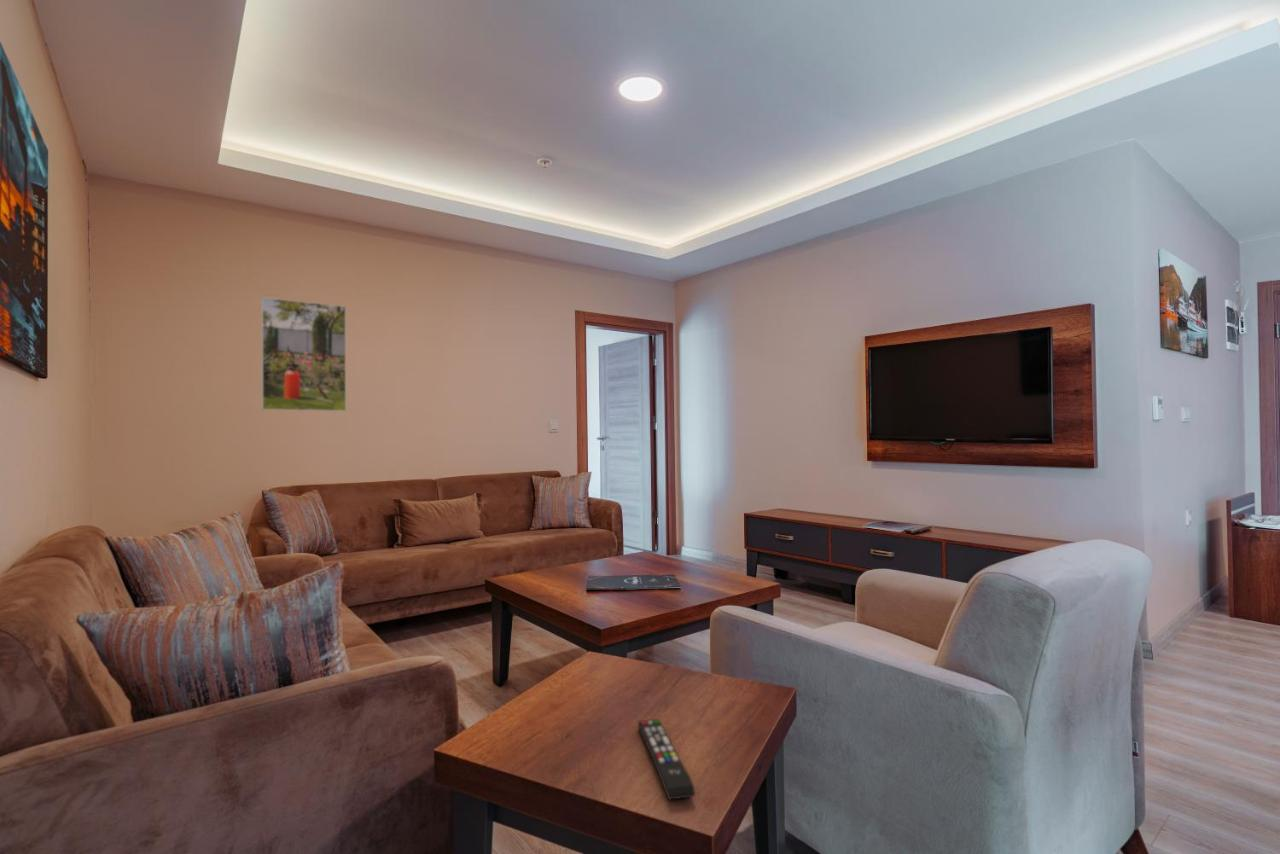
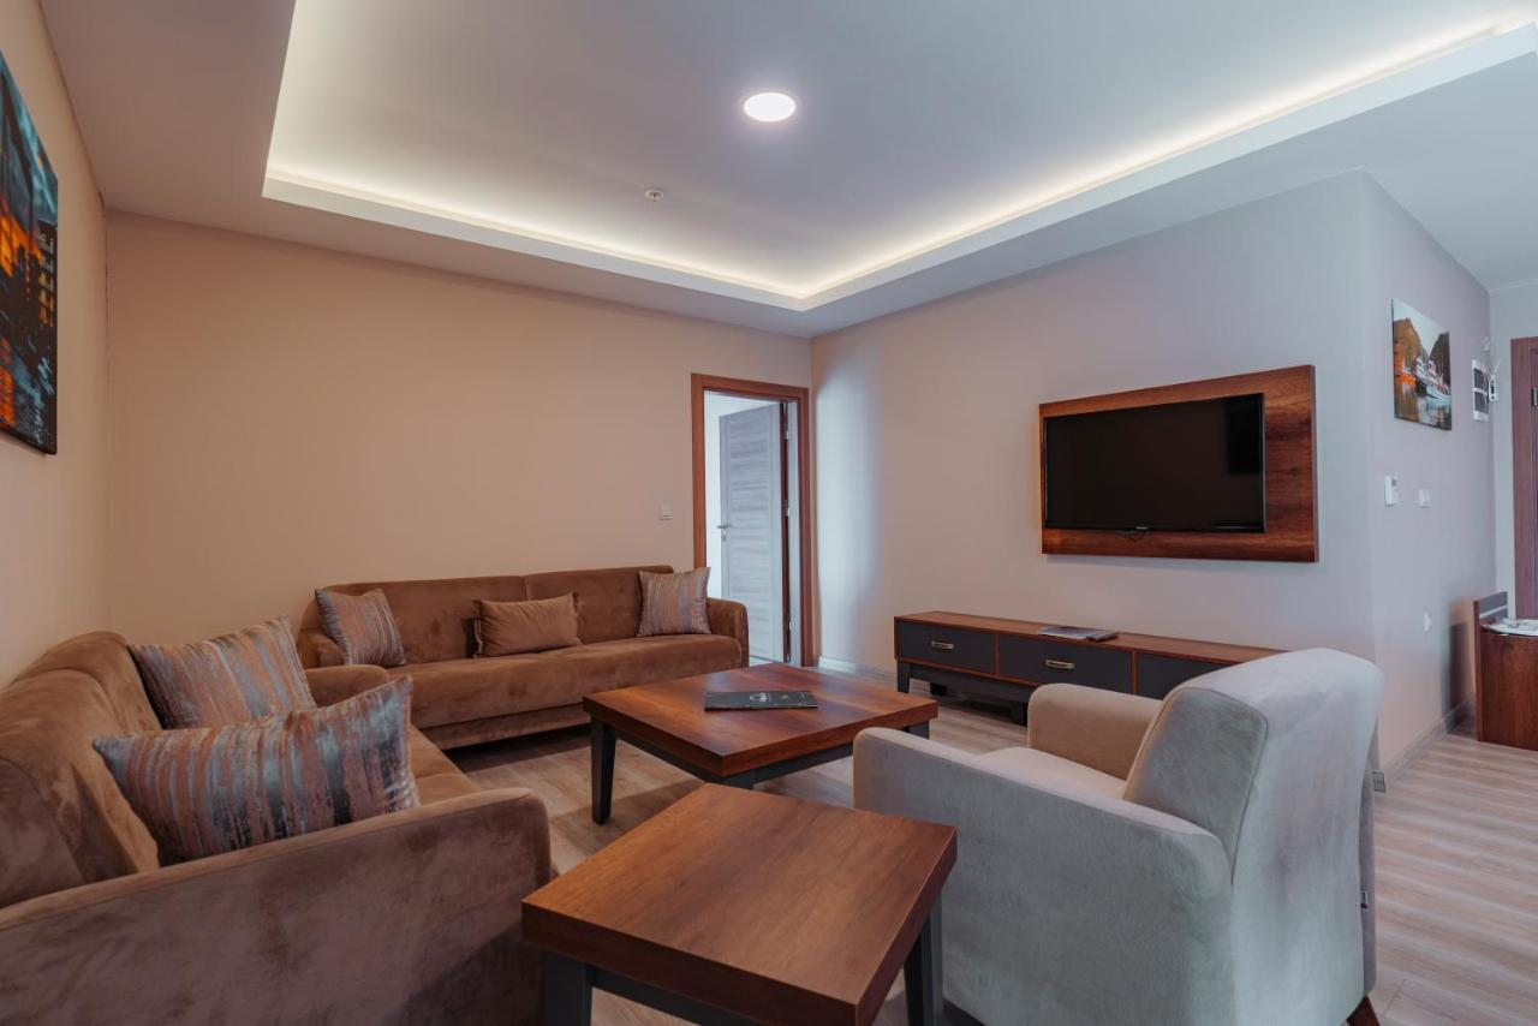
- remote control (663, 754)
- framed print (305, 356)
